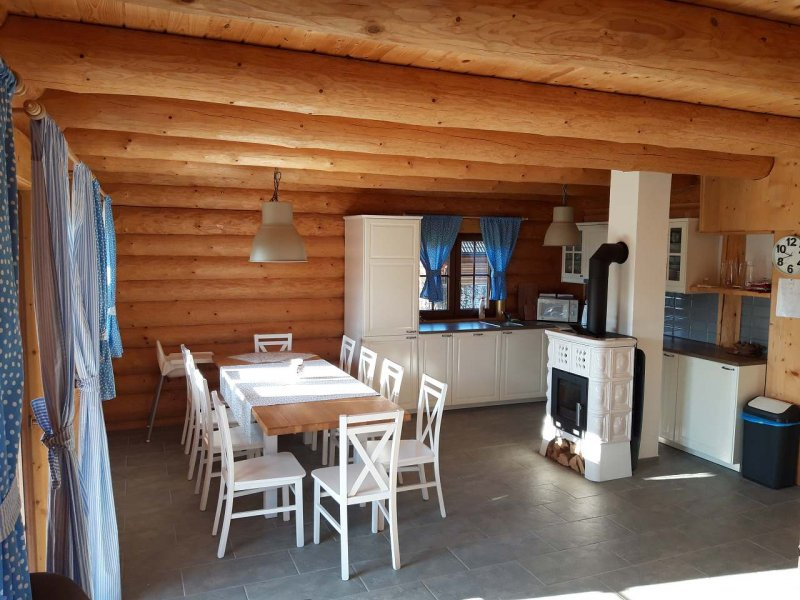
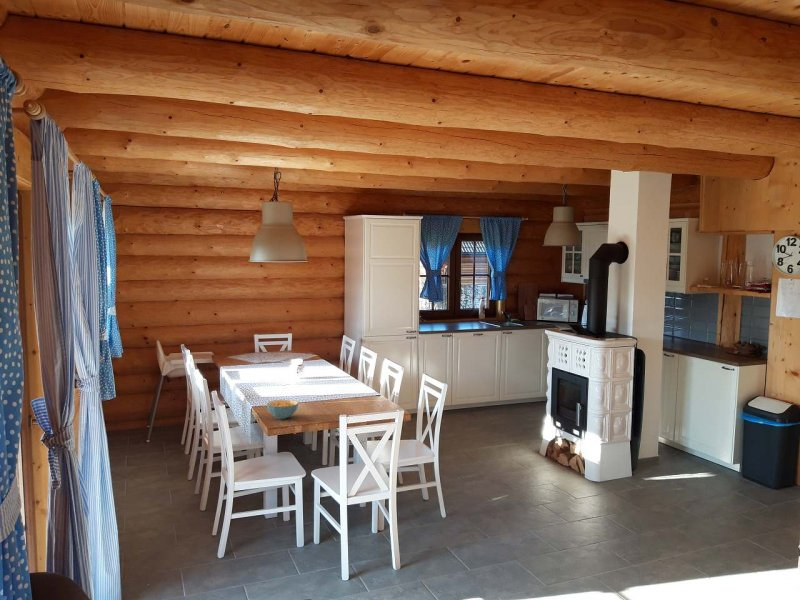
+ cereal bowl (282, 410)
